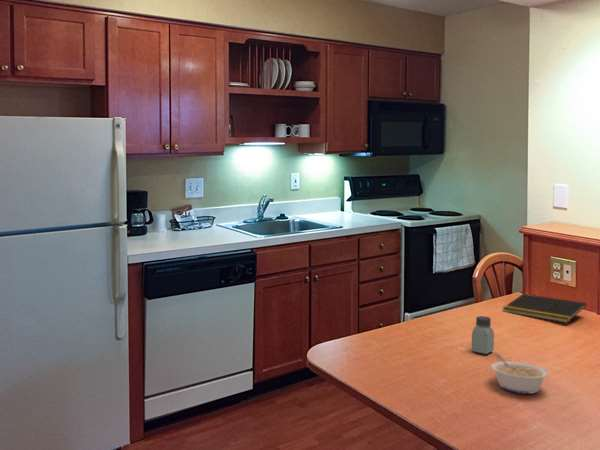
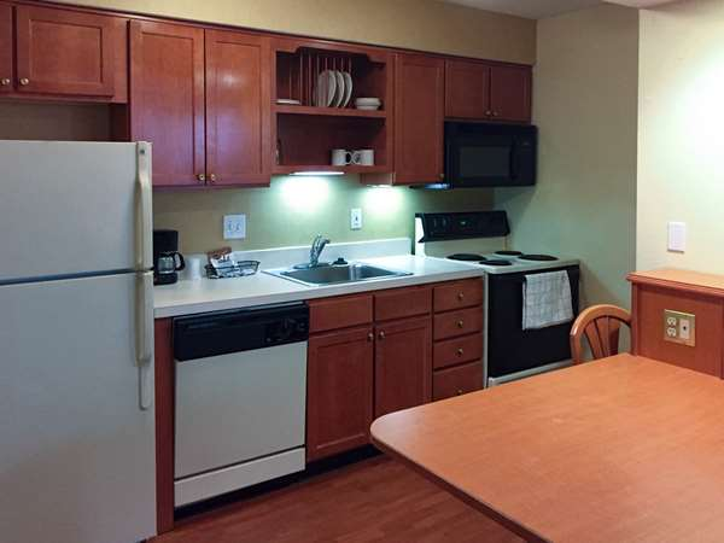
- saltshaker (482, 334)
- notepad (543, 307)
- legume (516, 375)
